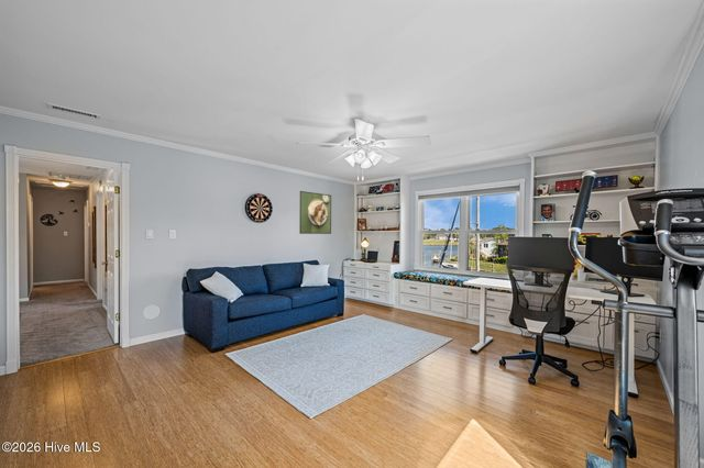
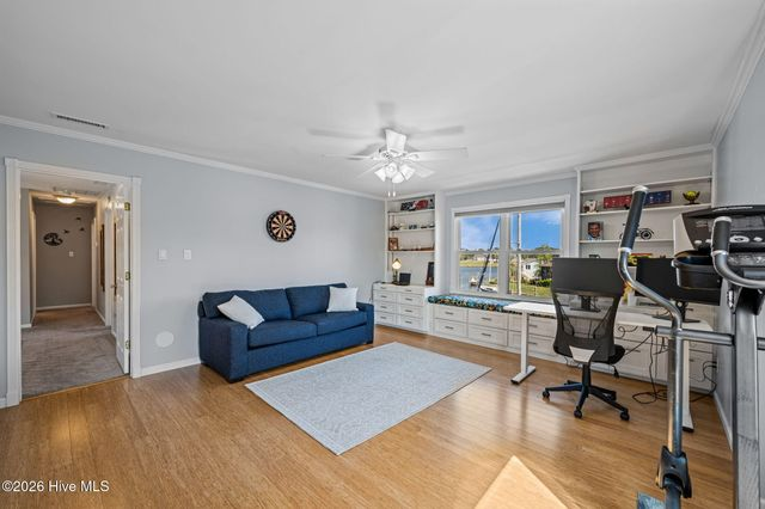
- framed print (316, 213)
